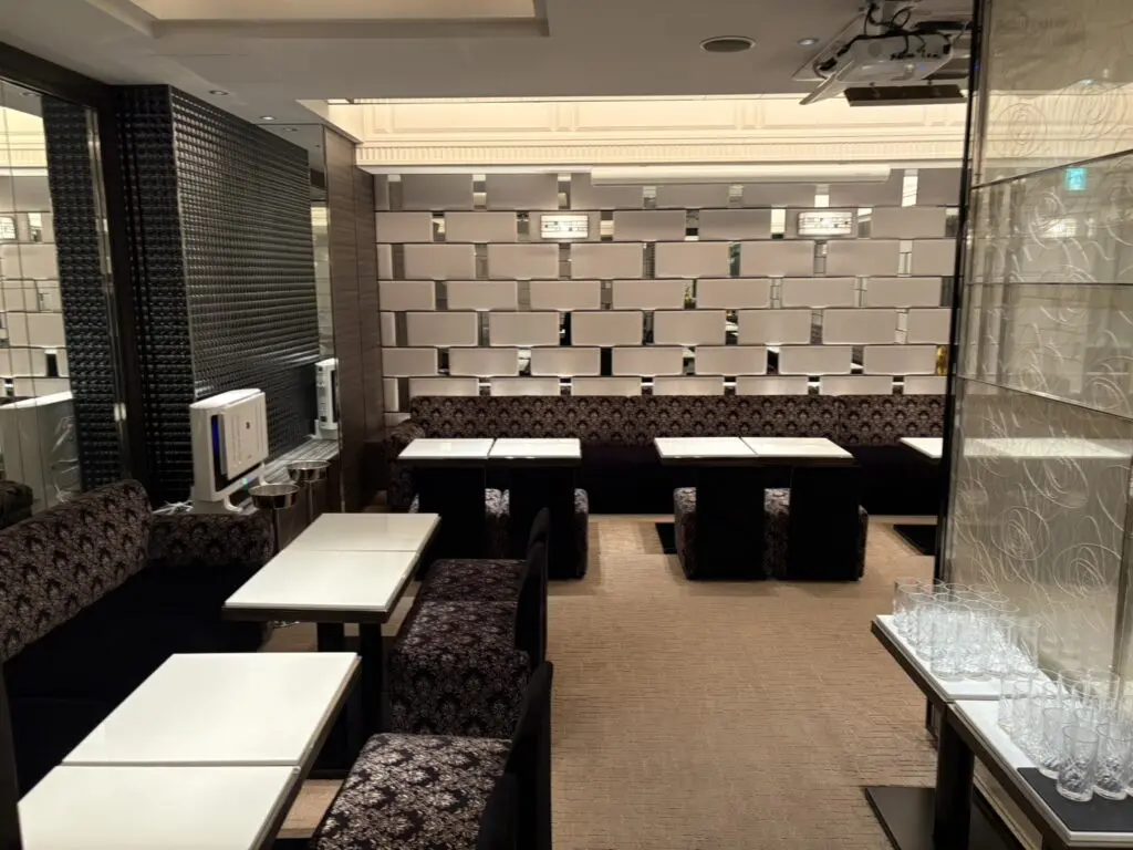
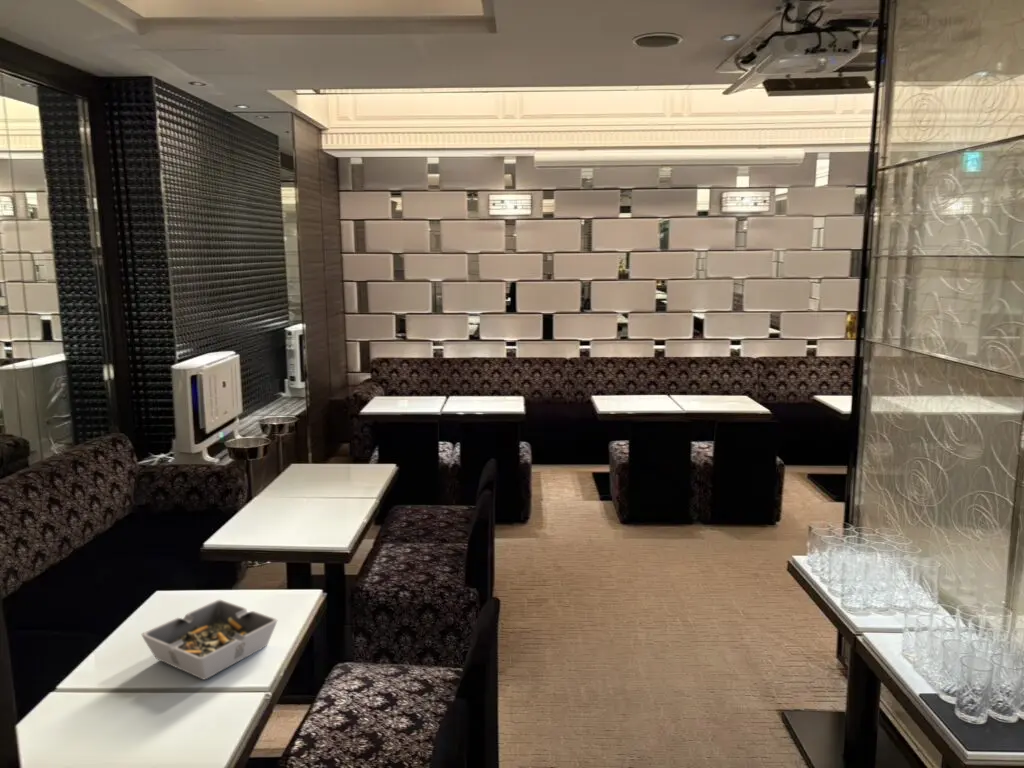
+ ashtray (211, 639)
